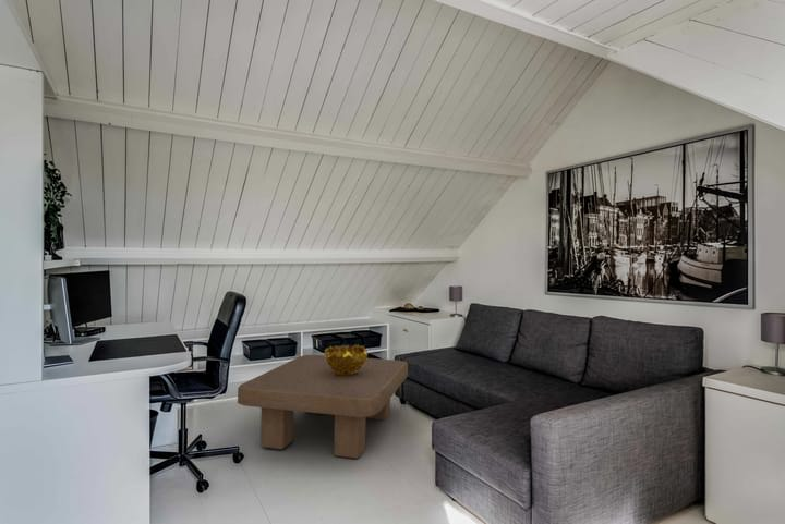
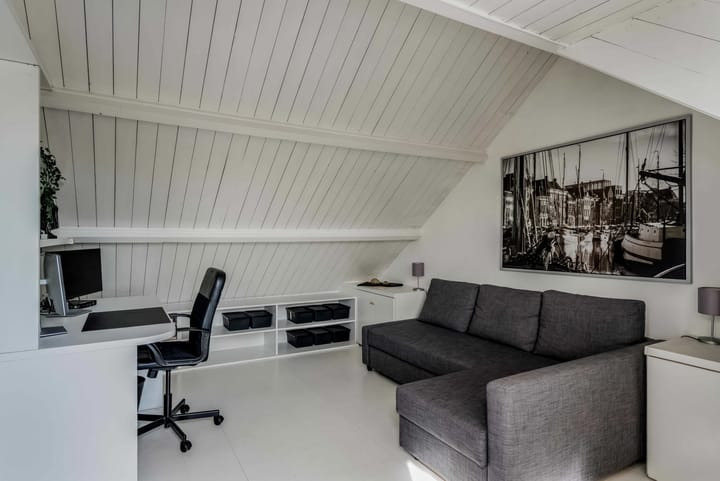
- coffee table (331, 400)
- decorative bowl (346, 361)
